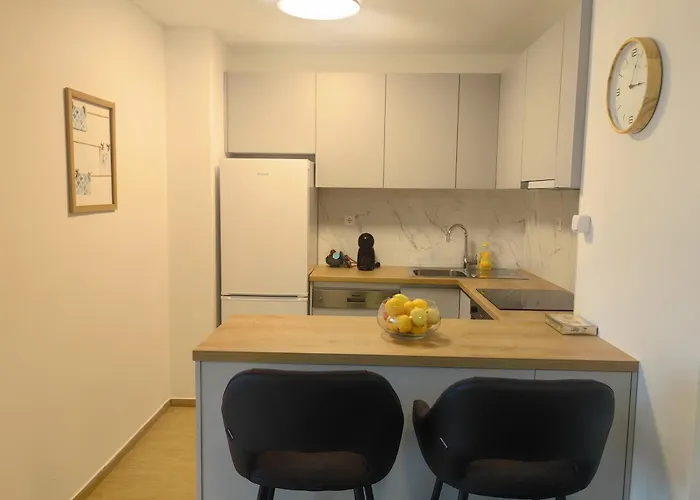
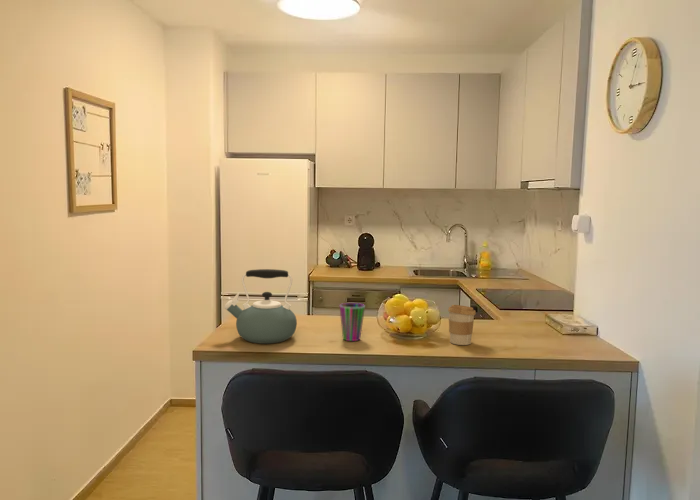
+ kettle (260, 303)
+ cup (351, 322)
+ coffee cup (461, 323)
